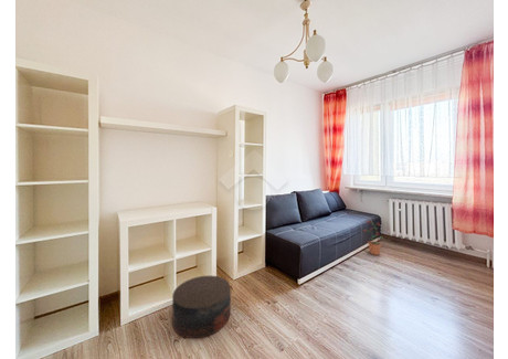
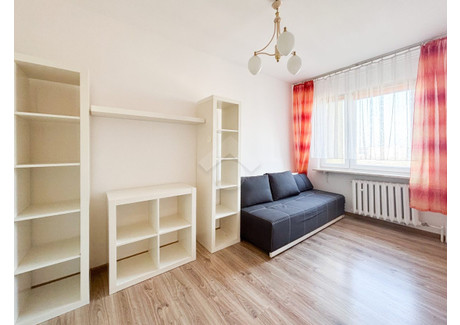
- stool (202, 302)
- potted plant (373, 236)
